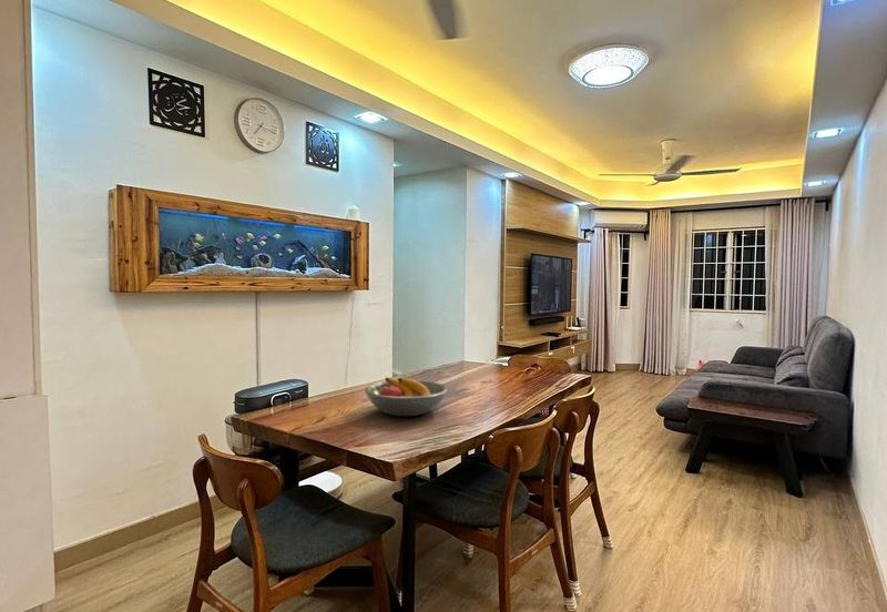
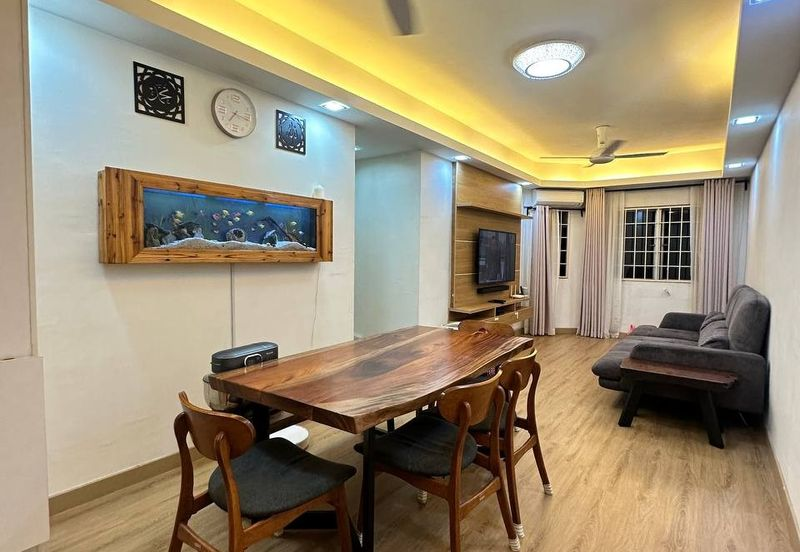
- fruit bowl (406, 396)
